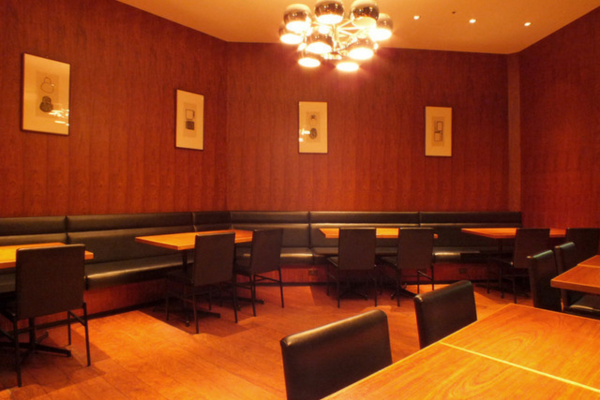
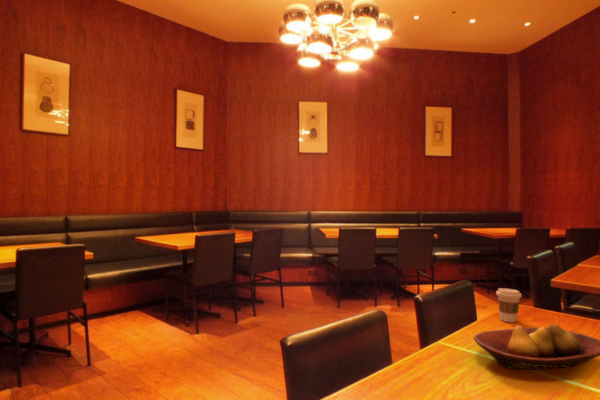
+ coffee cup (508, 305)
+ fruit bowl (538, 343)
